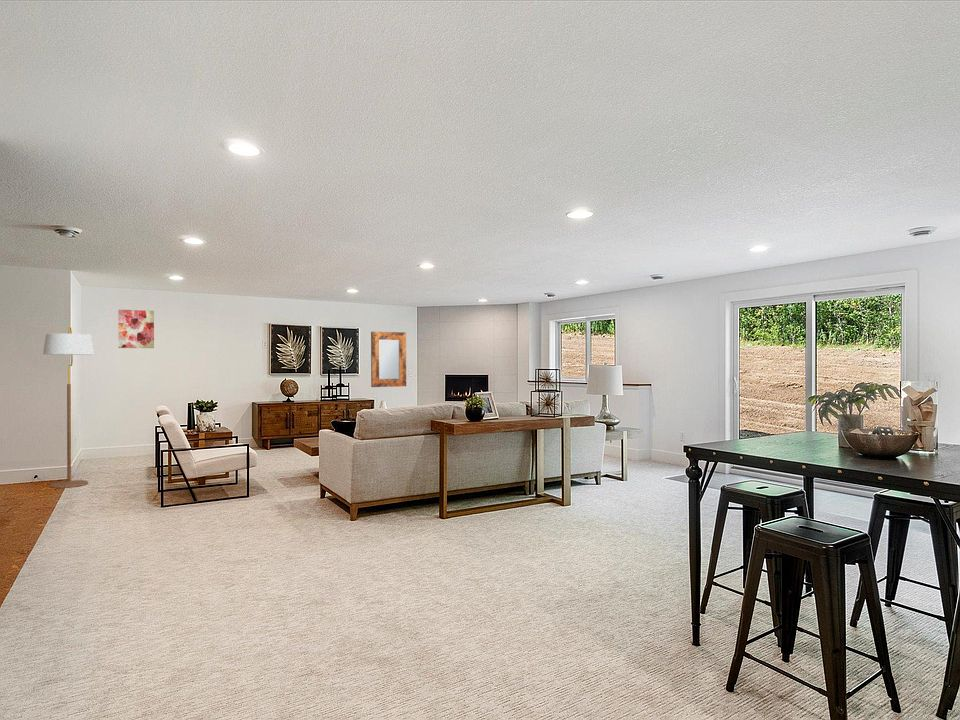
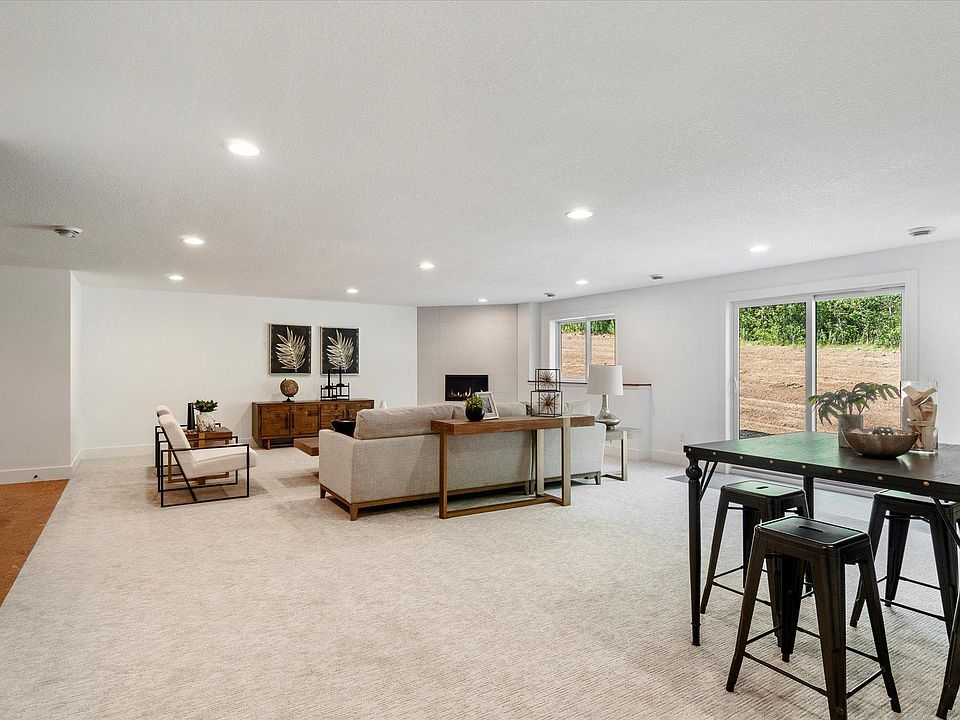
- wall art (136, 329)
- floor lamp (69, 405)
- home mirror (389, 359)
